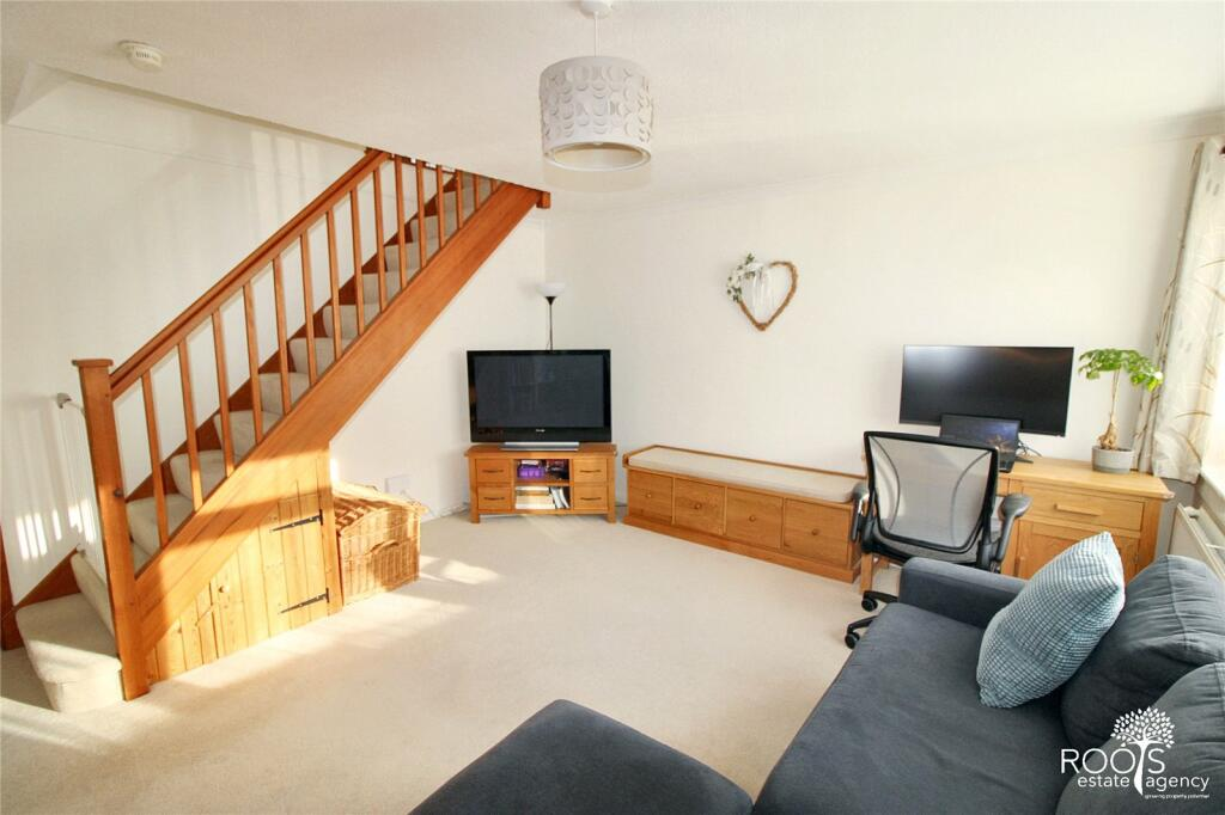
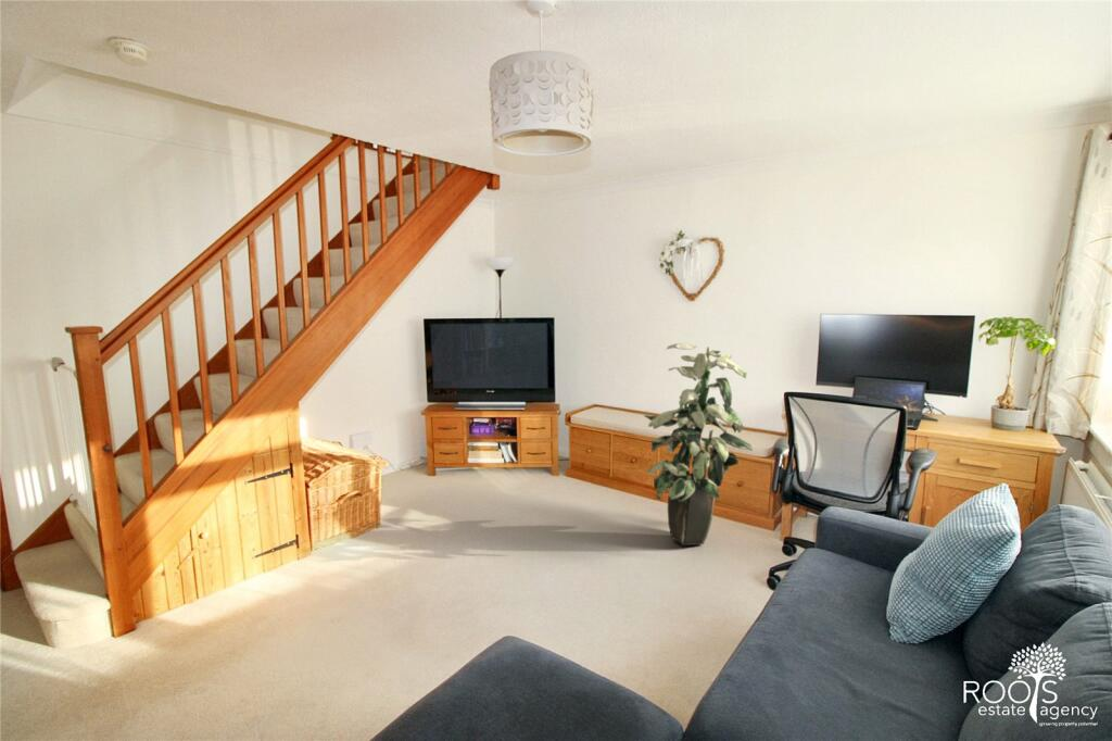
+ indoor plant (692, 442)
